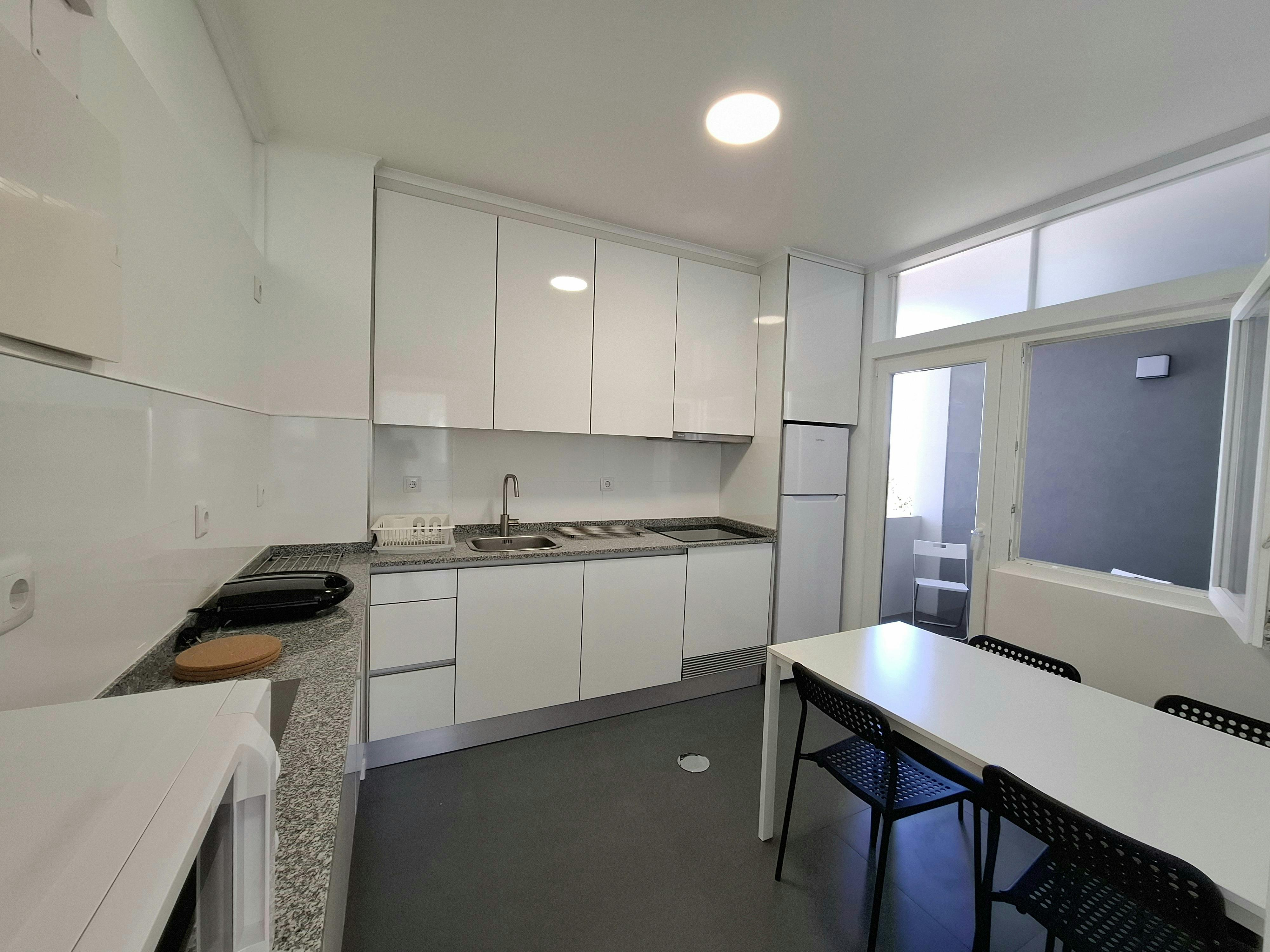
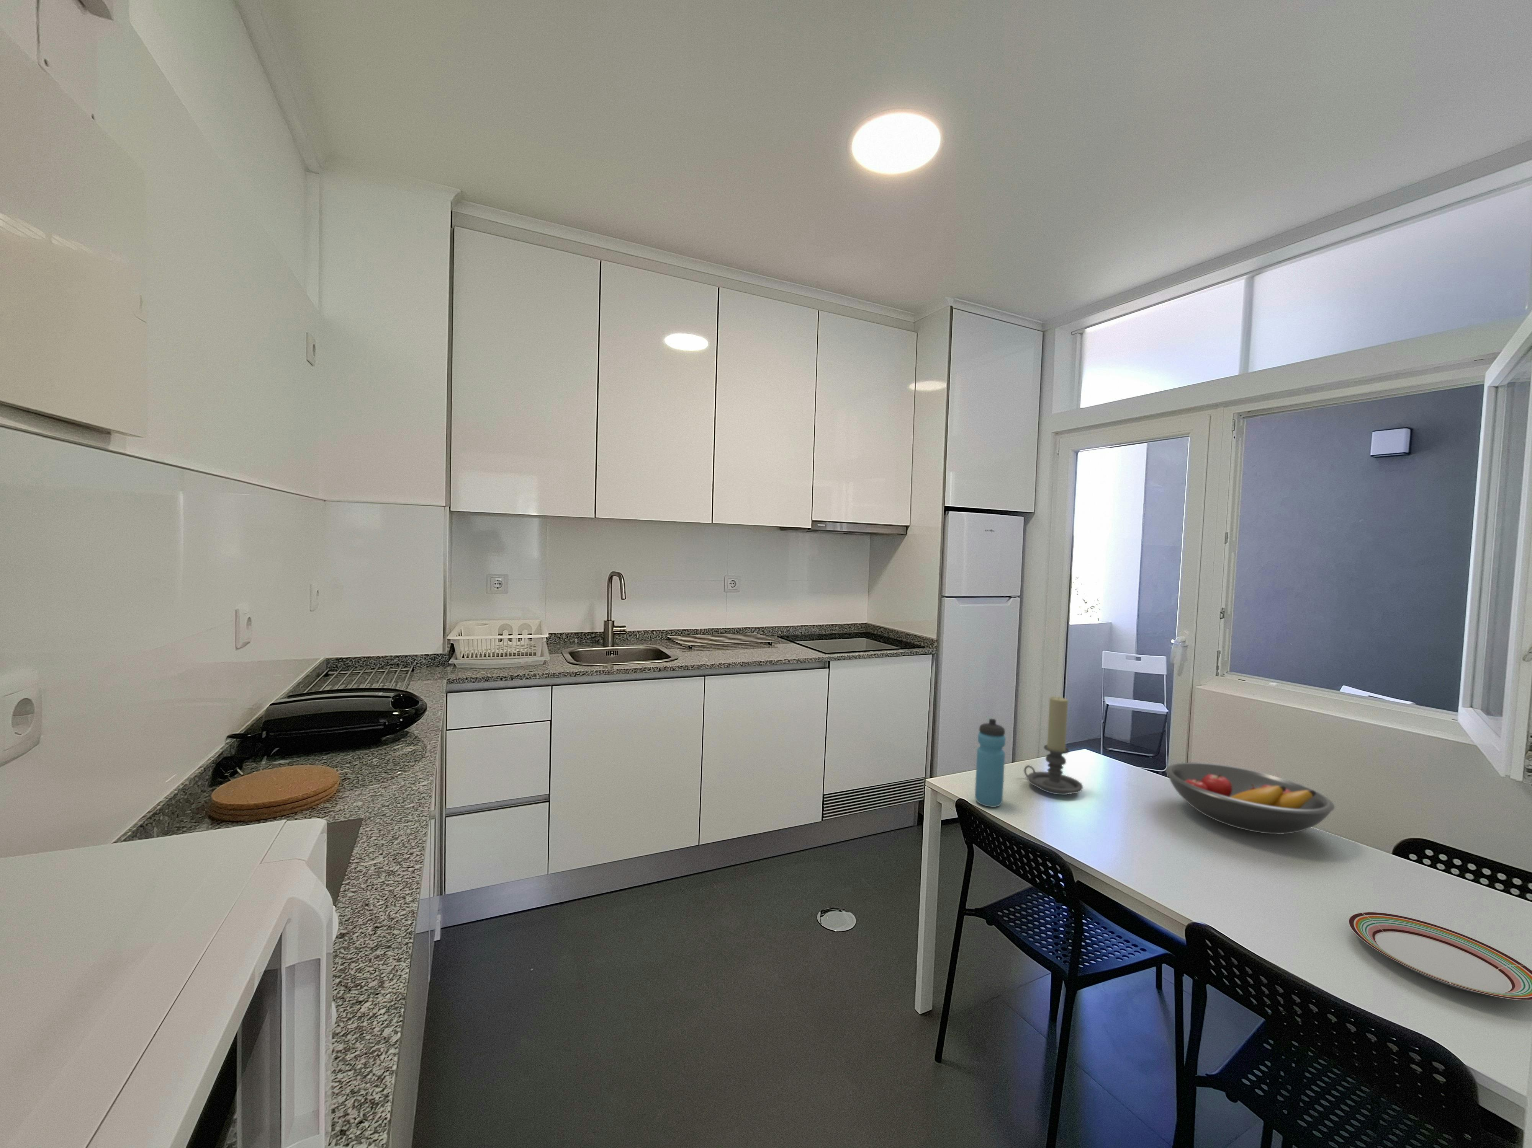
+ water bottle (990, 761)
+ candle holder (1052, 742)
+ plate (1439, 956)
+ fruit bowl (1244, 797)
